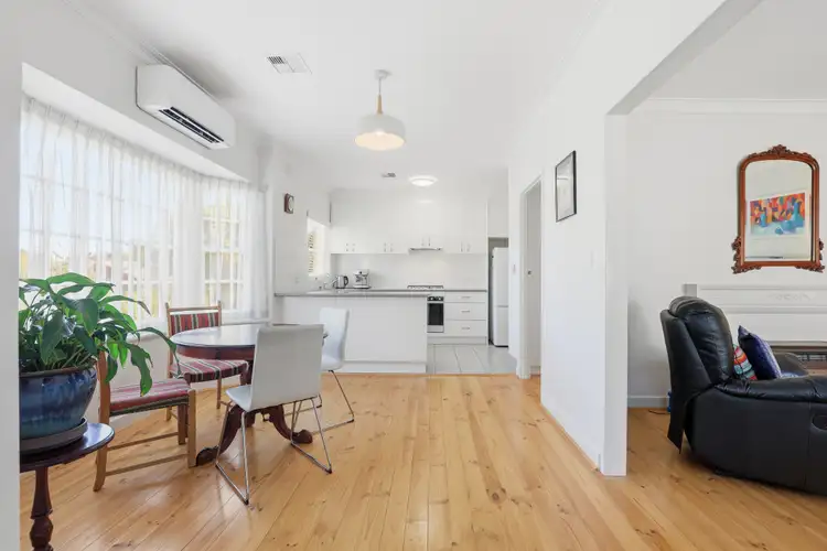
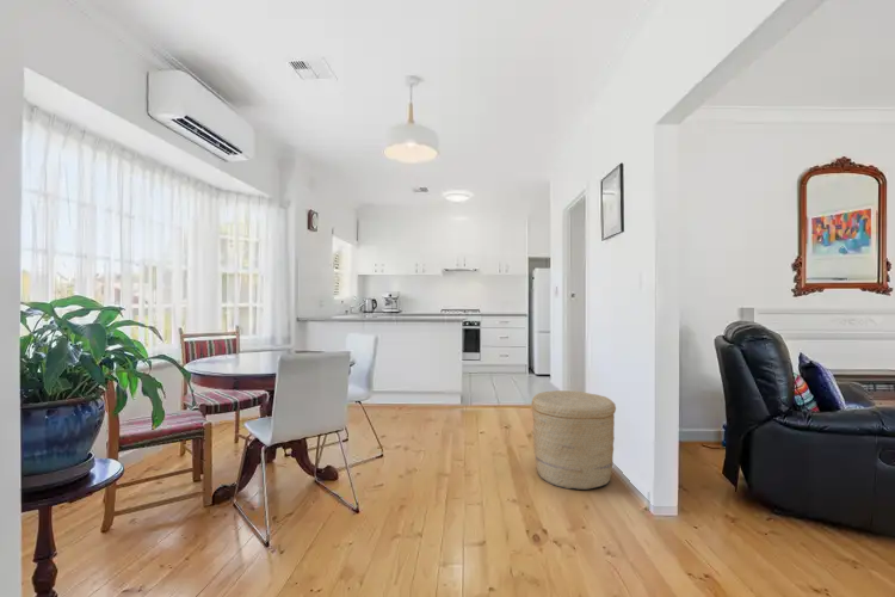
+ basket (572, 436)
